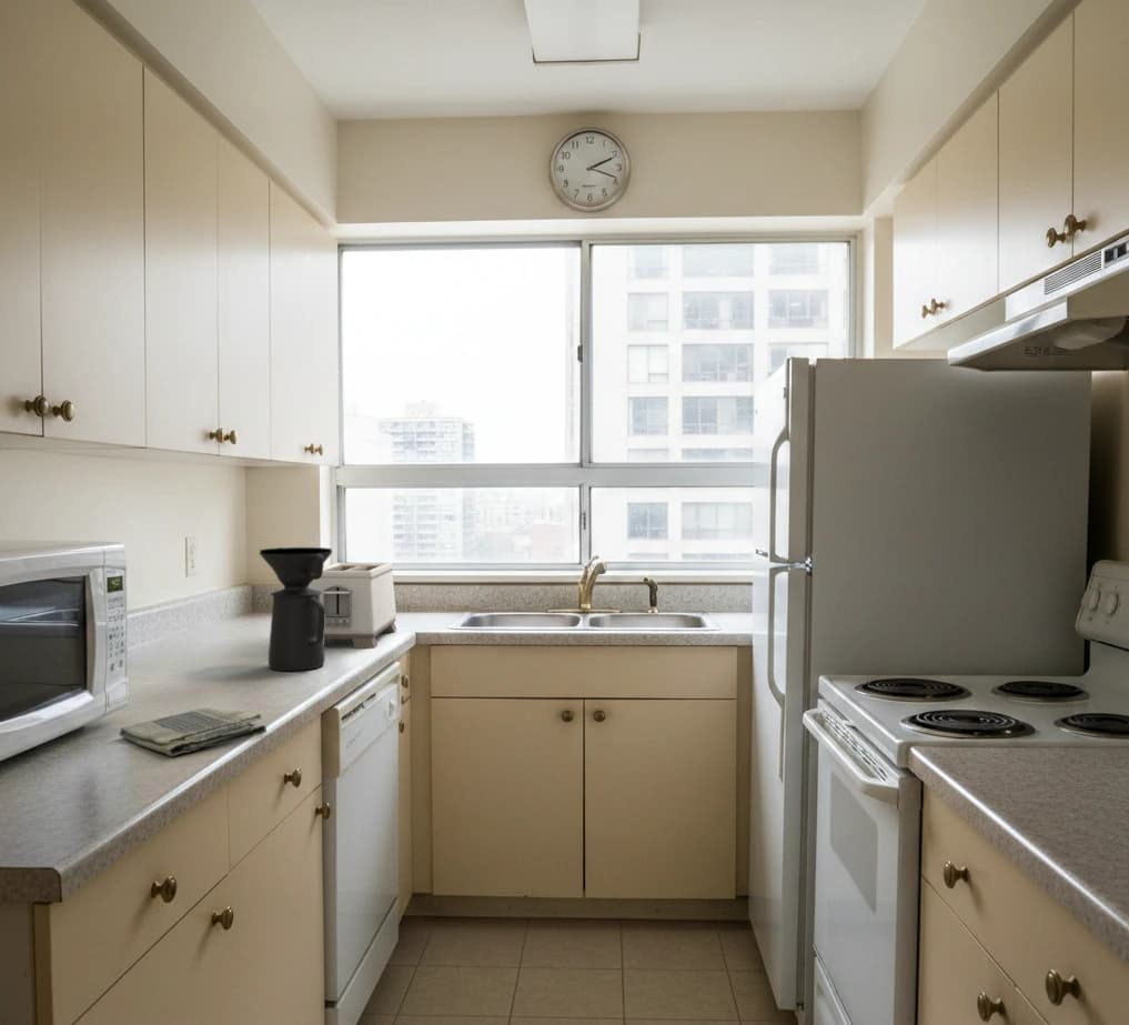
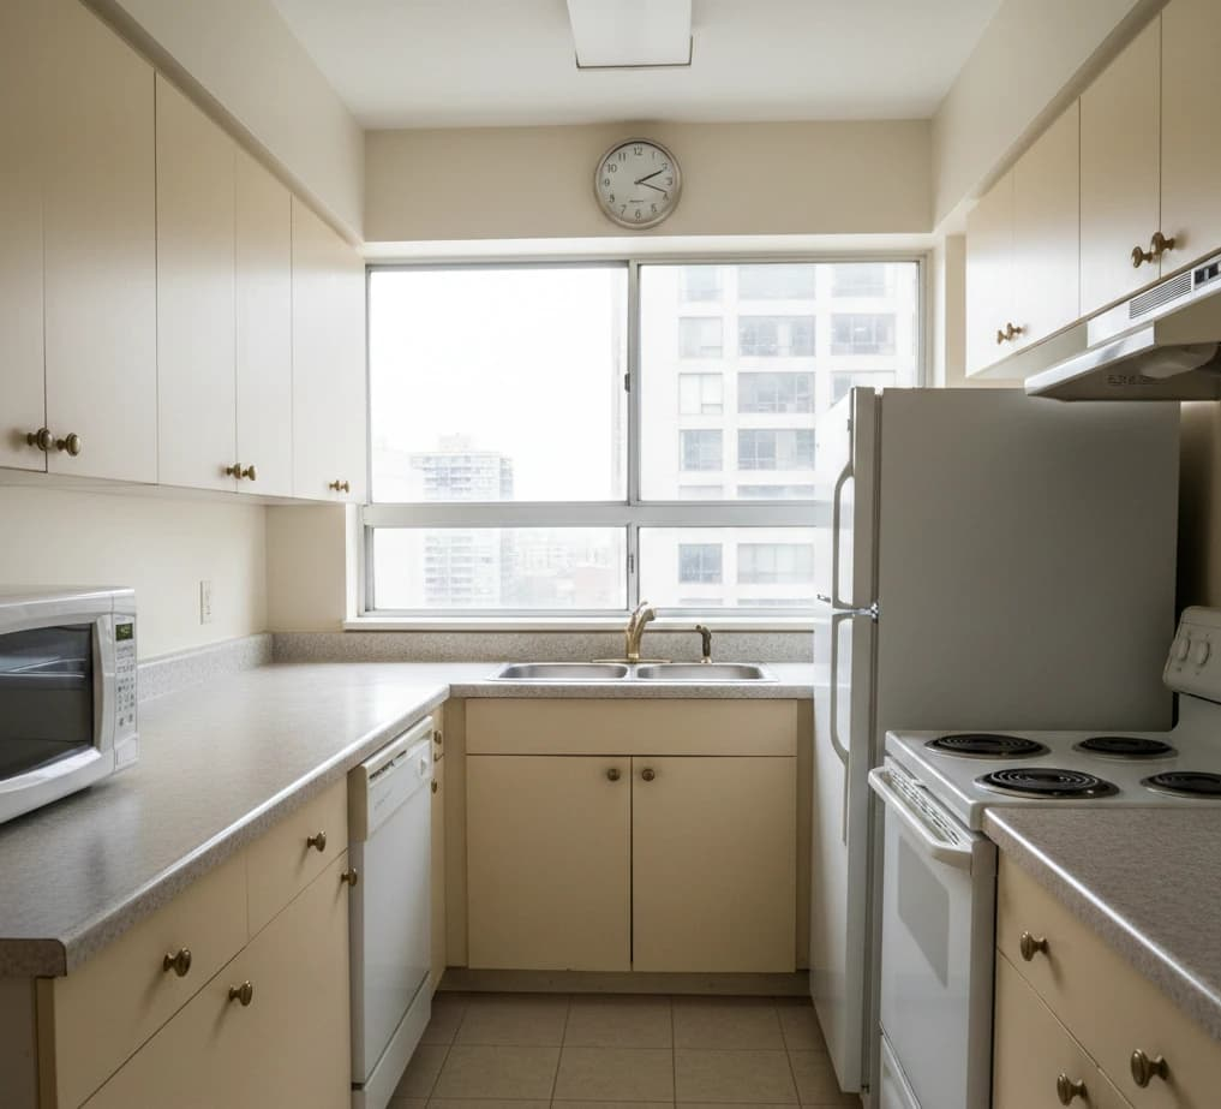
- dish towel (194, 726)
- coffee maker (296, 607)
- toaster (351, 603)
